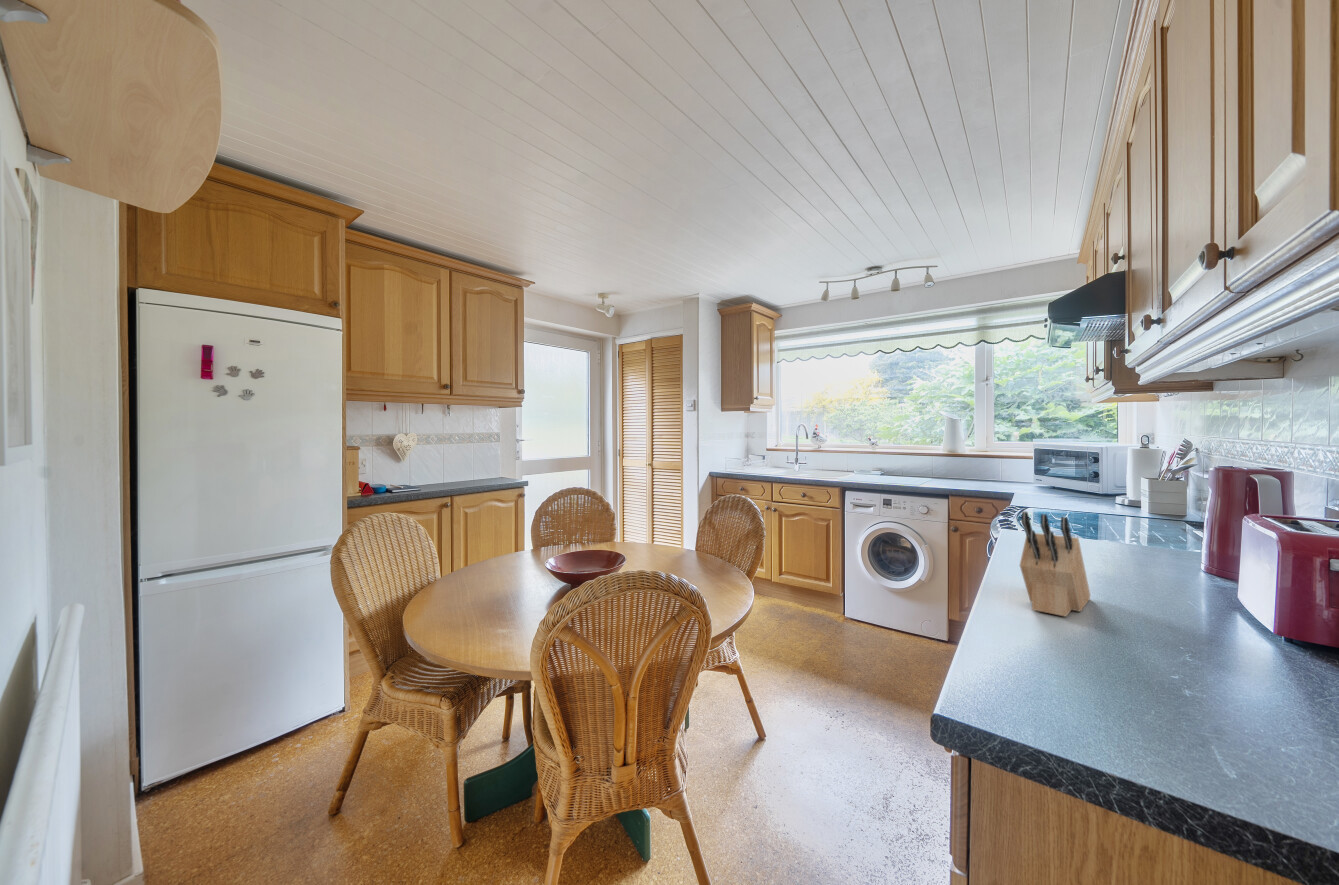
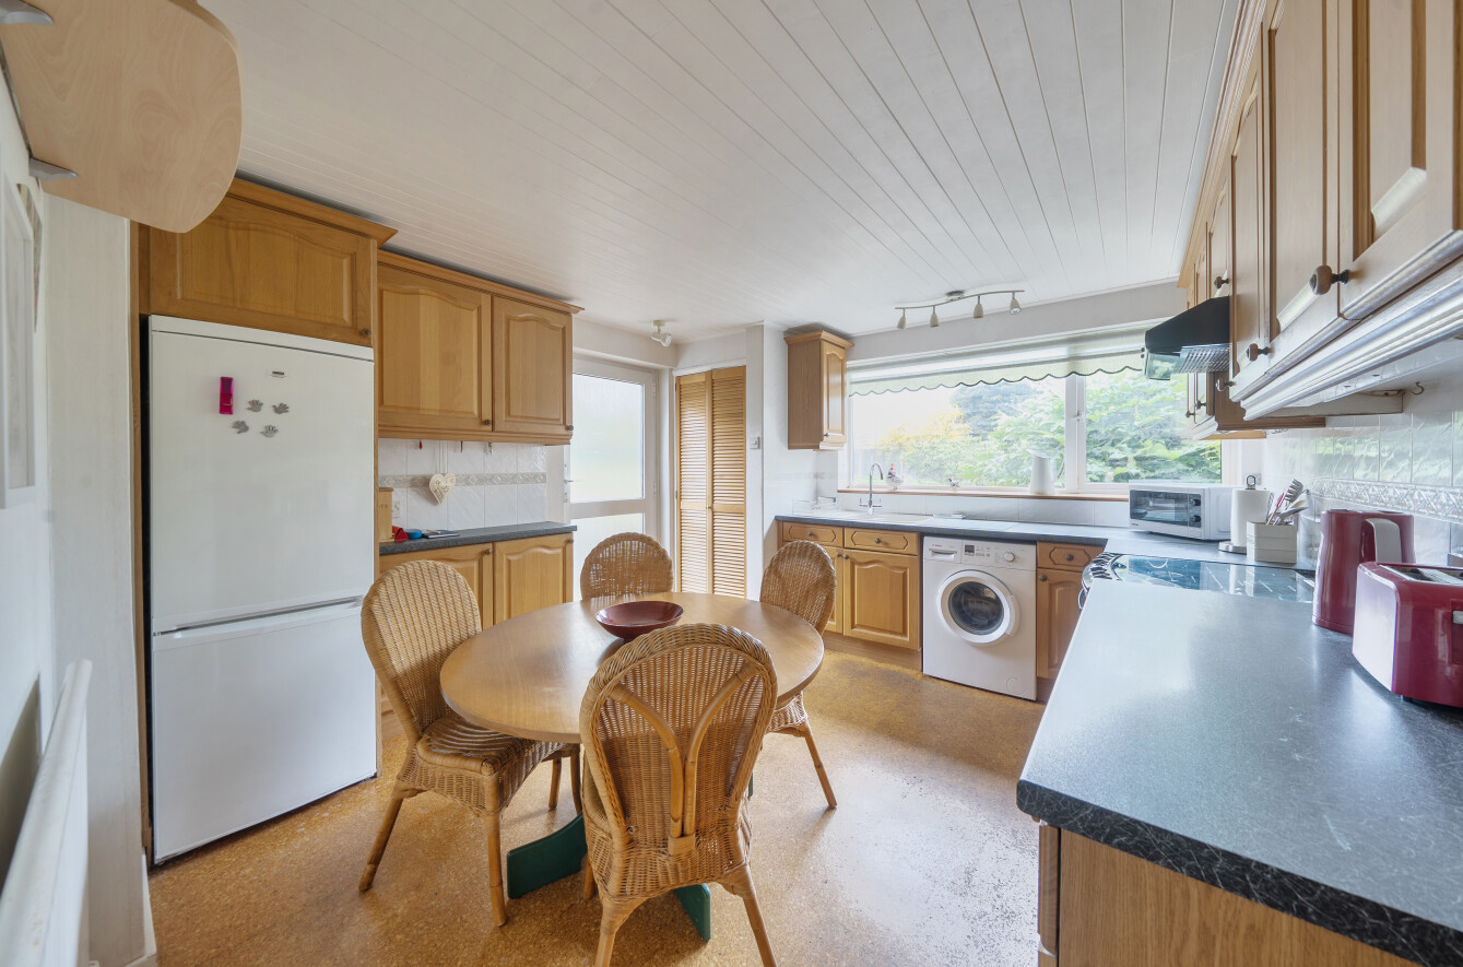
- knife block (1054, 557)
